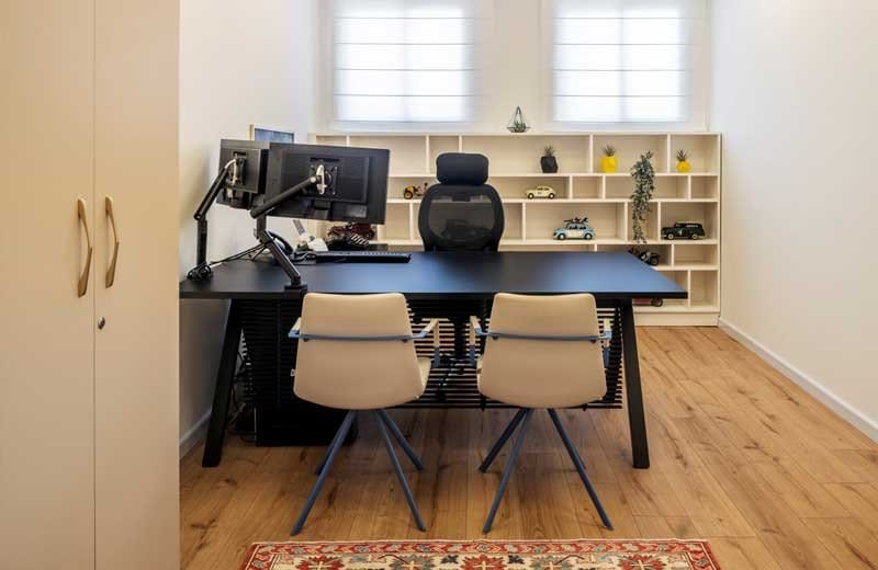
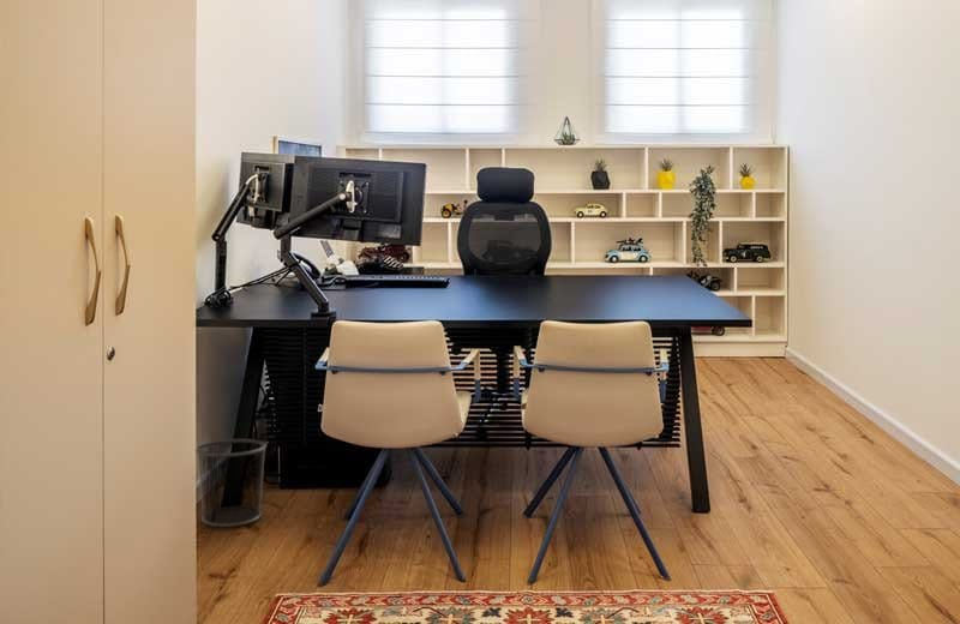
+ waste bin (232, 482)
